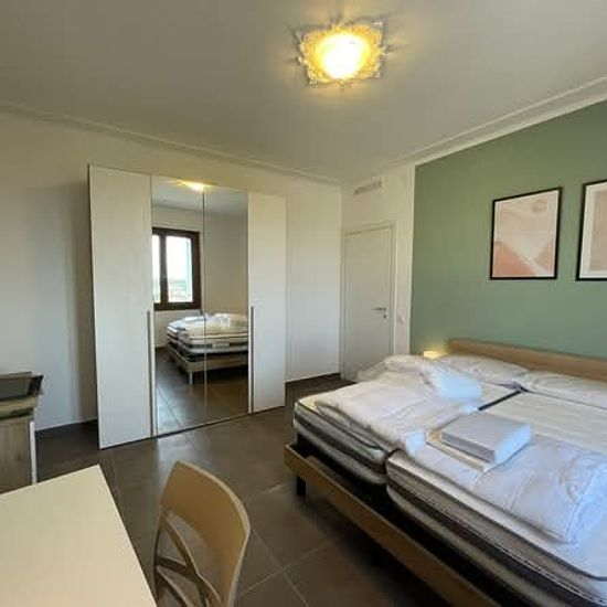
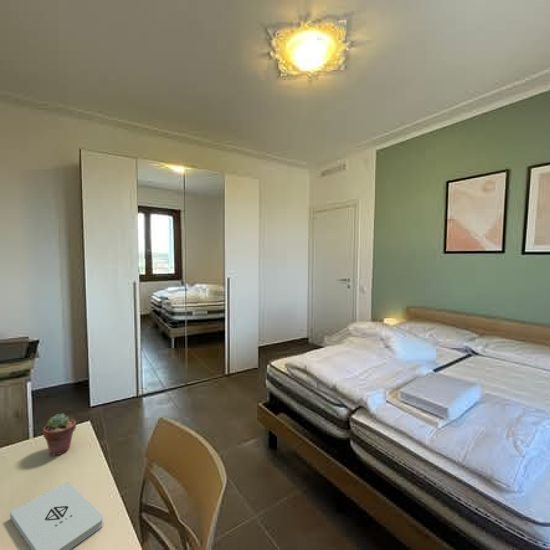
+ potted succulent (59, 432)
+ notepad (57, 518)
